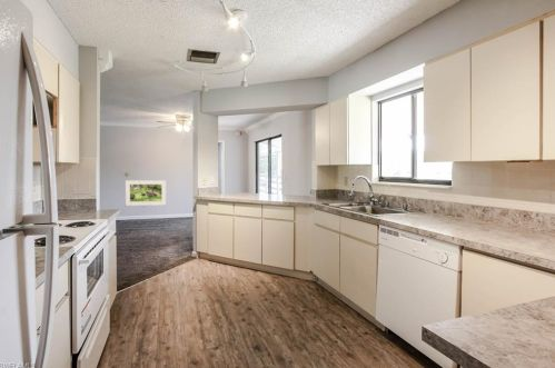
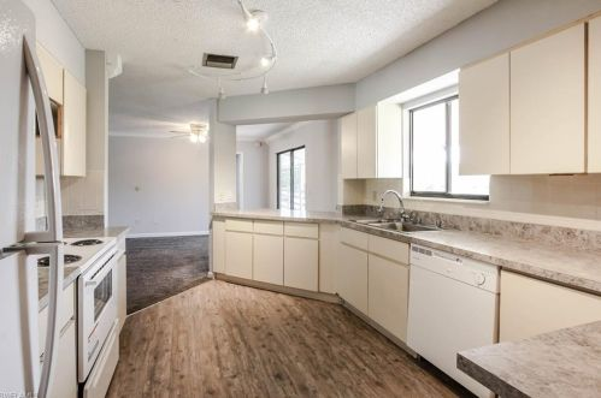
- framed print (146, 192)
